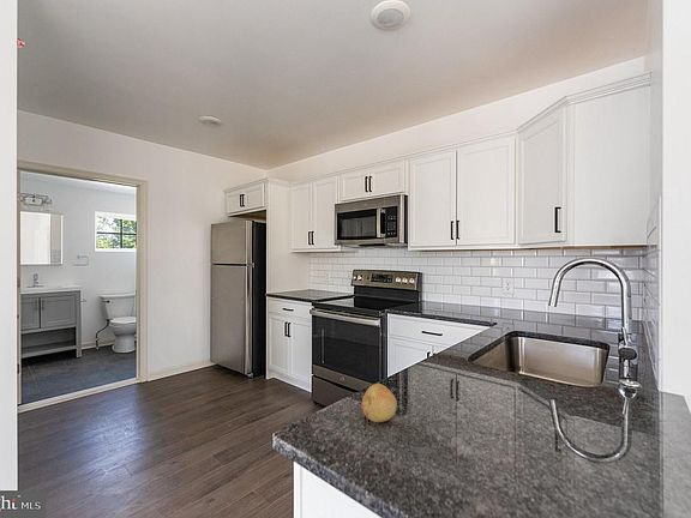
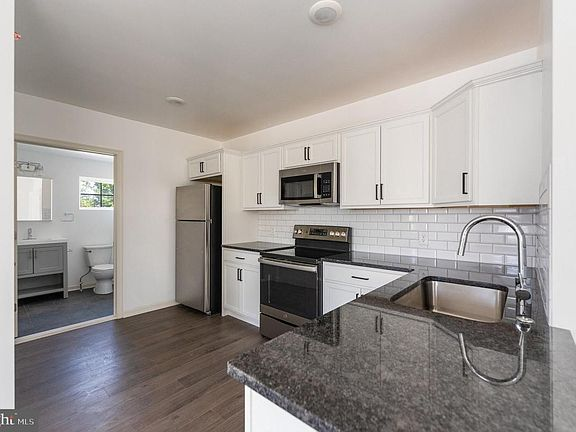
- fruit (379, 403)
